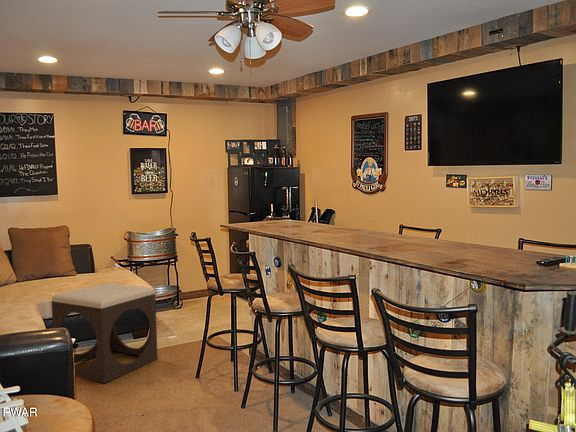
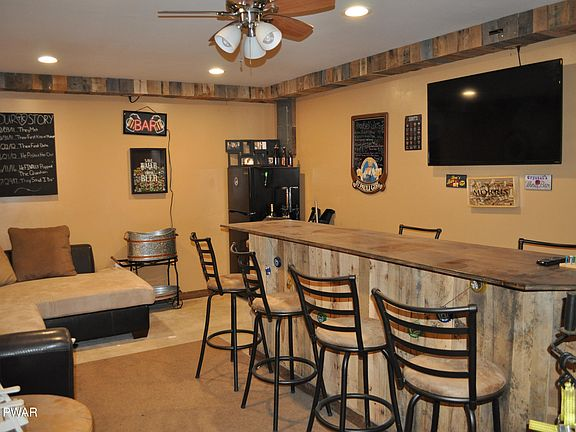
- footstool (105, 327)
